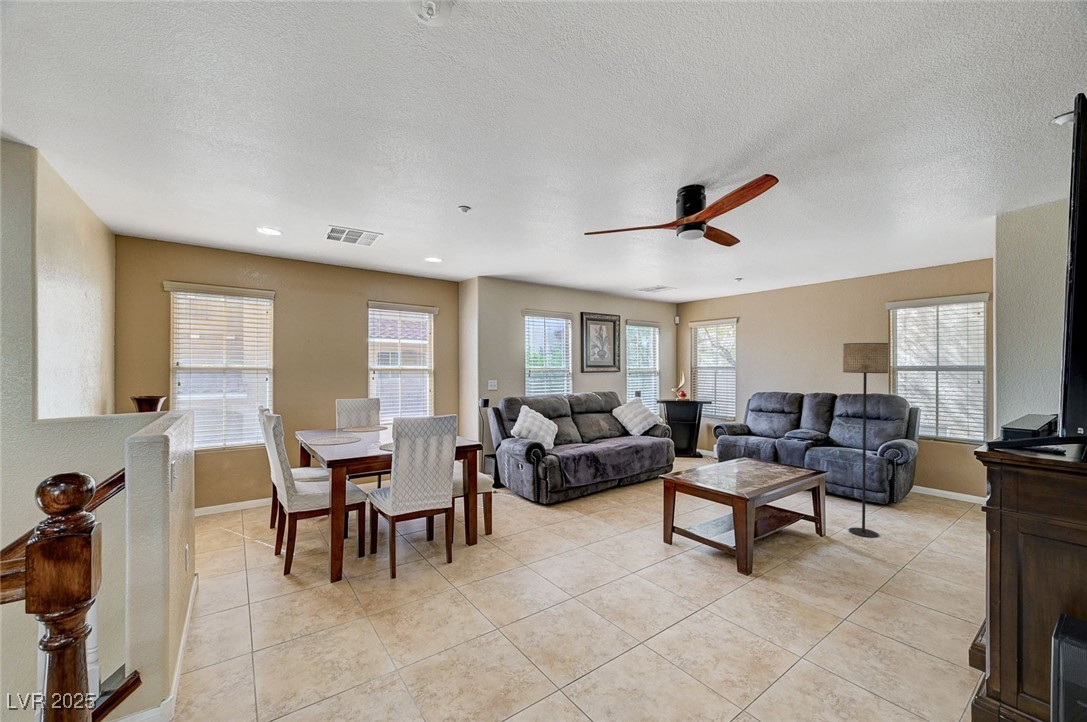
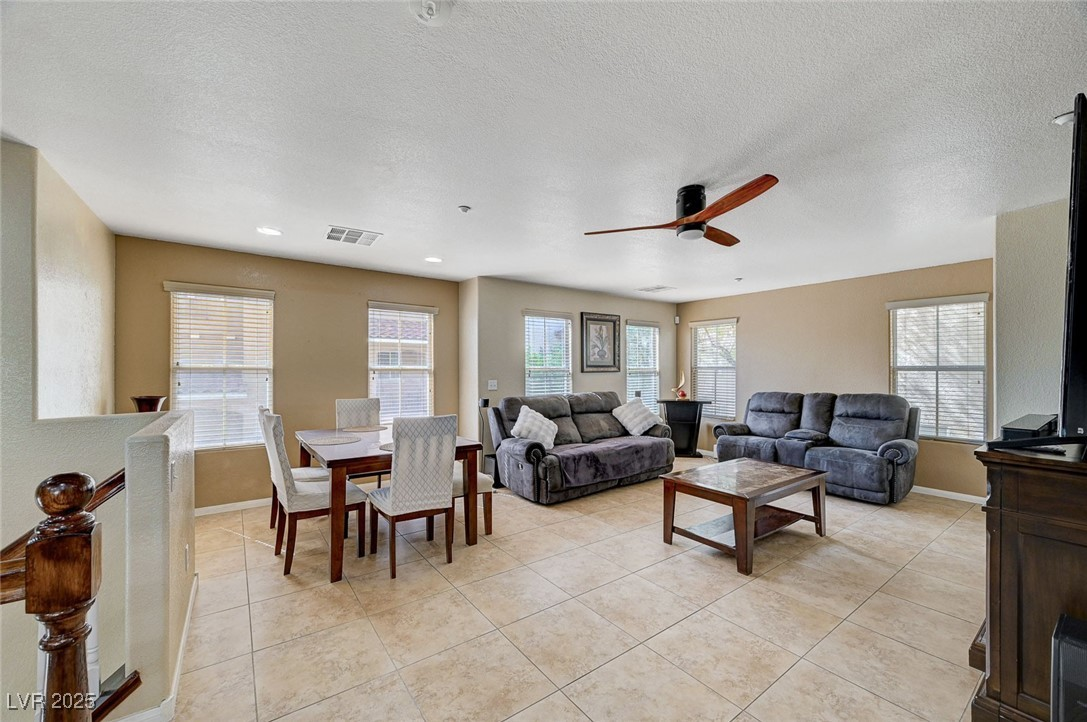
- floor lamp (864, 438)
